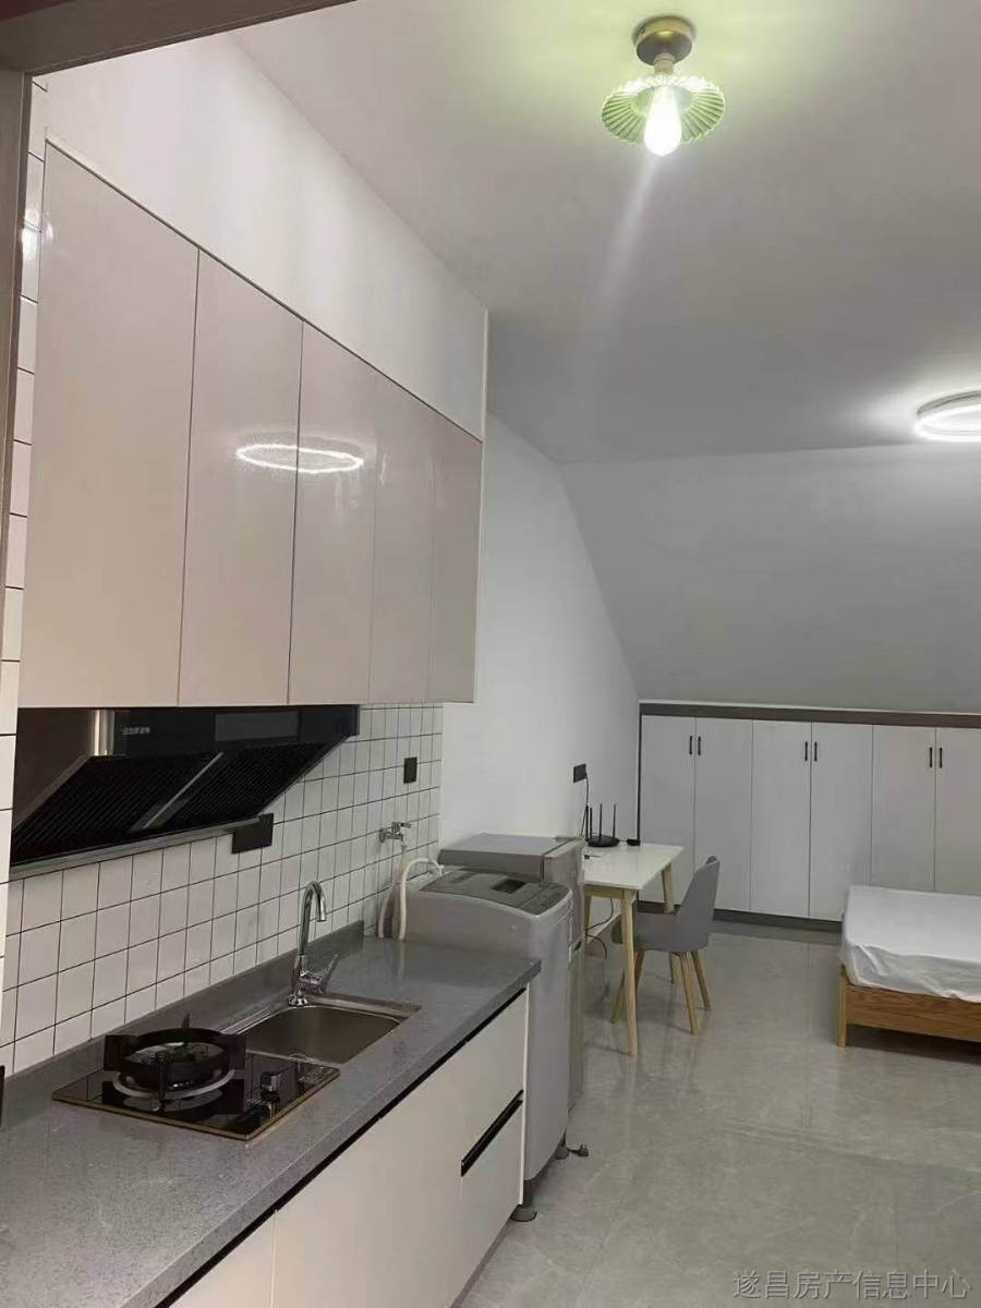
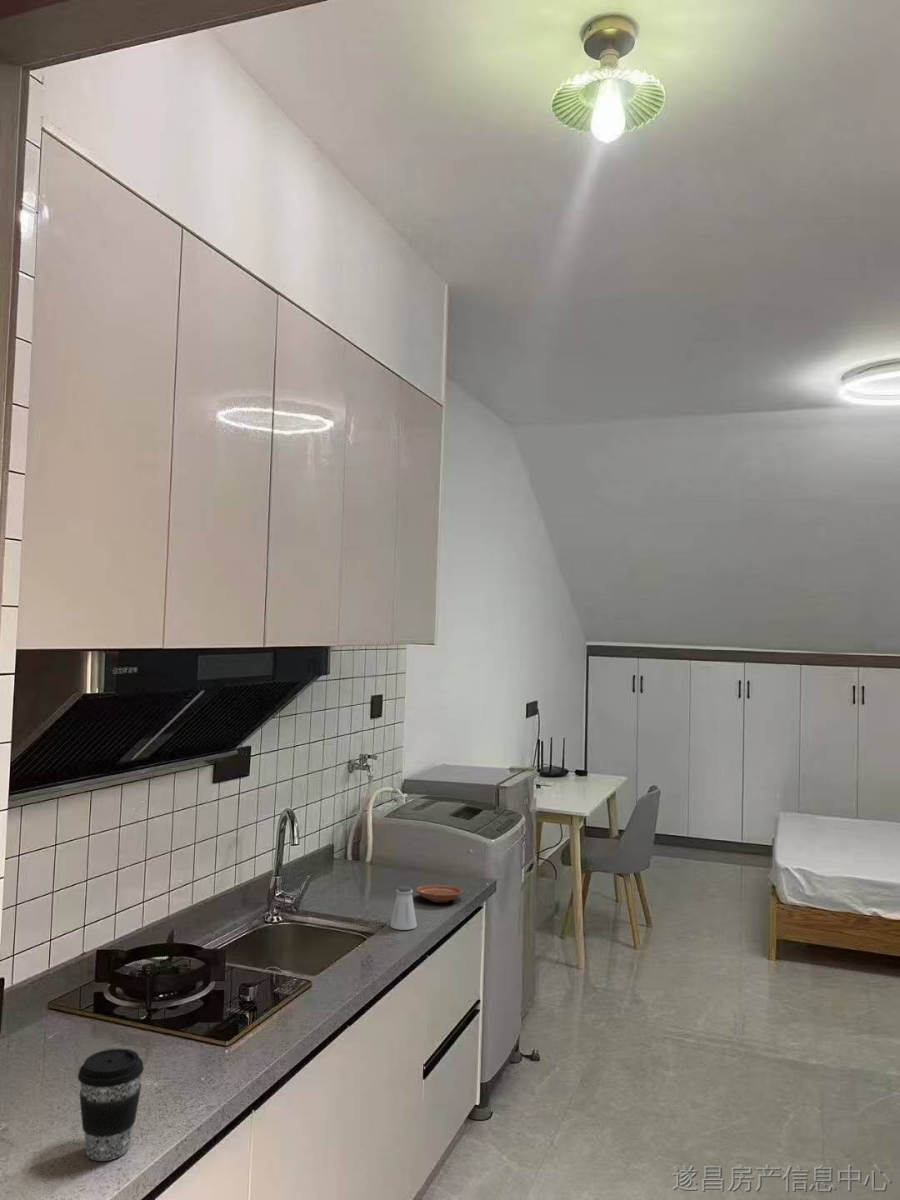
+ plate (439, 894)
+ saltshaker (404, 906)
+ coffee cup (109, 1104)
